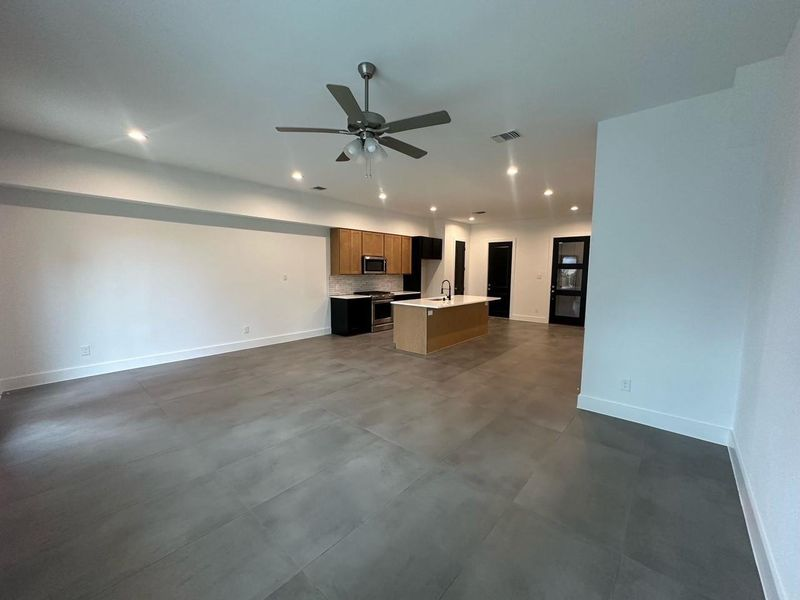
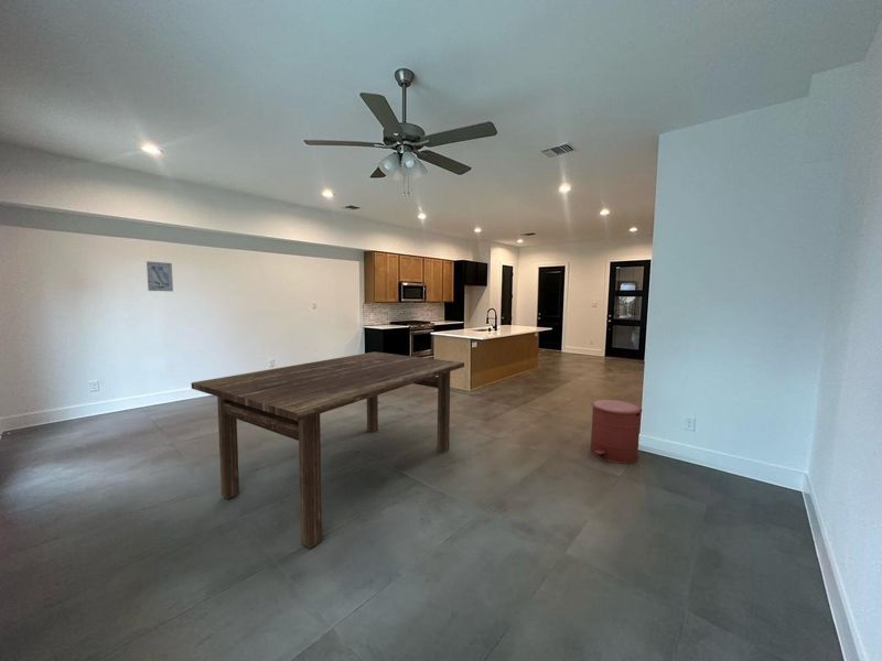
+ dining table (346, 404)
+ wall art (160, 277)
+ trash can (614, 429)
